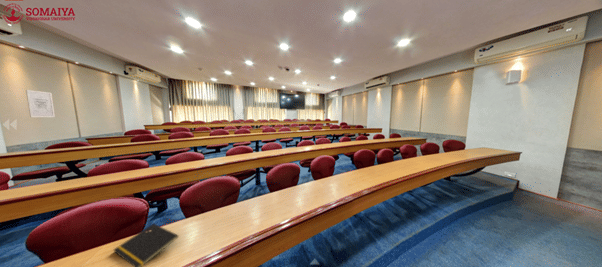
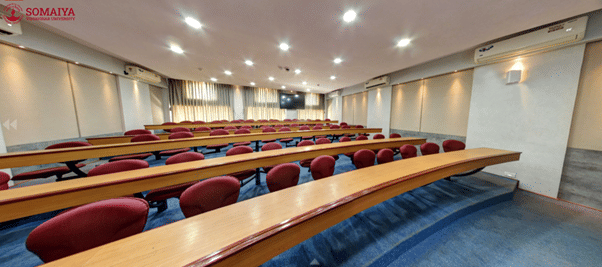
- wall art (41, 104)
- notepad (147, 243)
